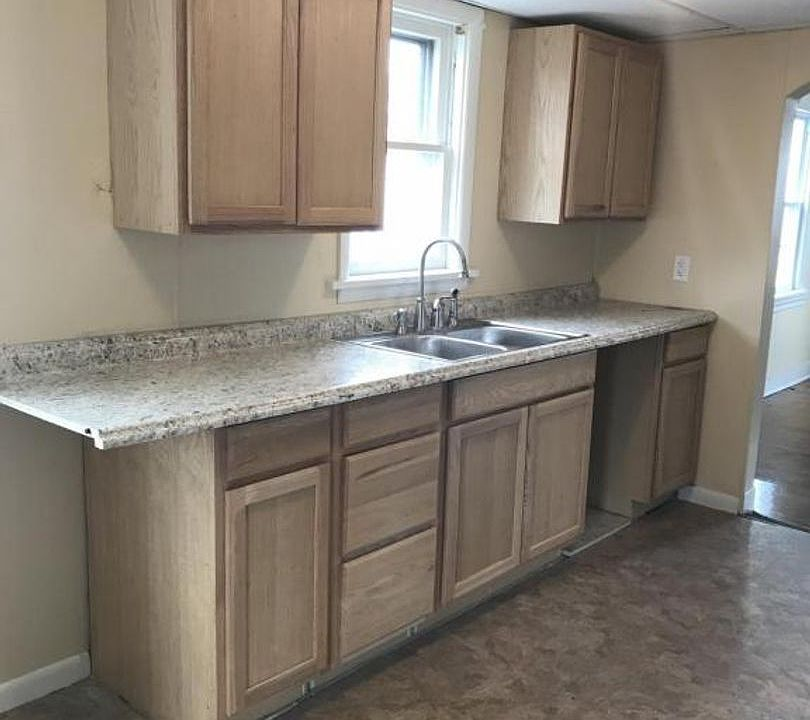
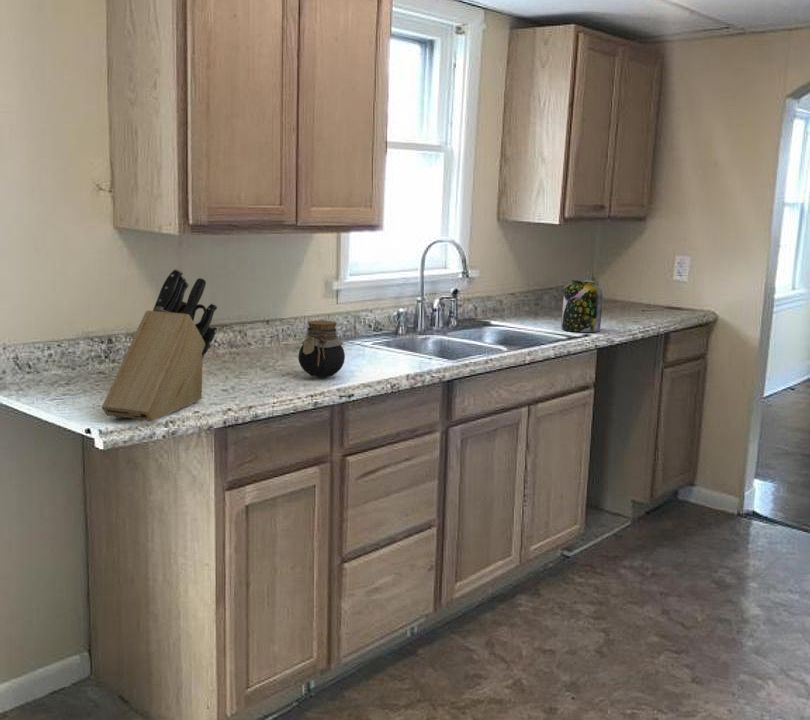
+ knife block (164, 340)
+ jar (320, 350)
+ jar (582, 305)
